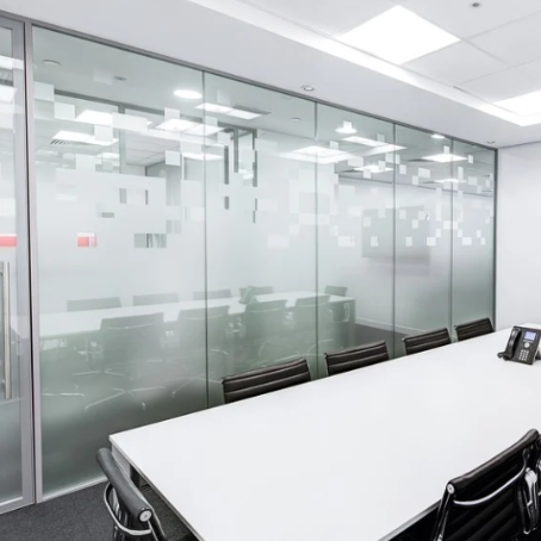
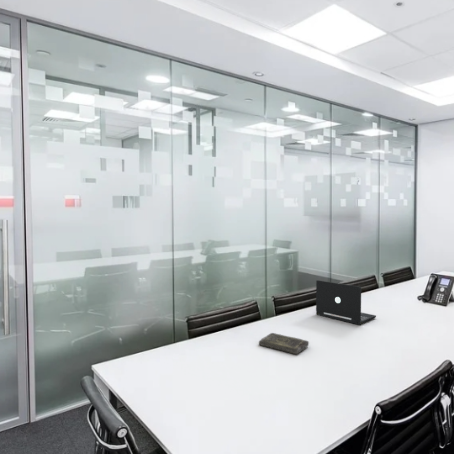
+ book (283, 342)
+ laptop (345, 298)
